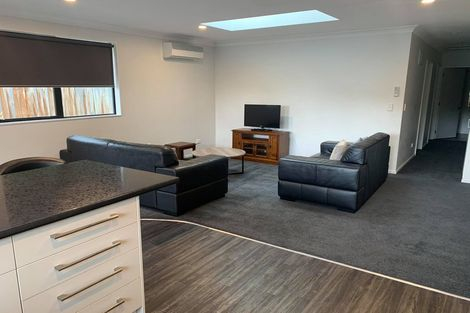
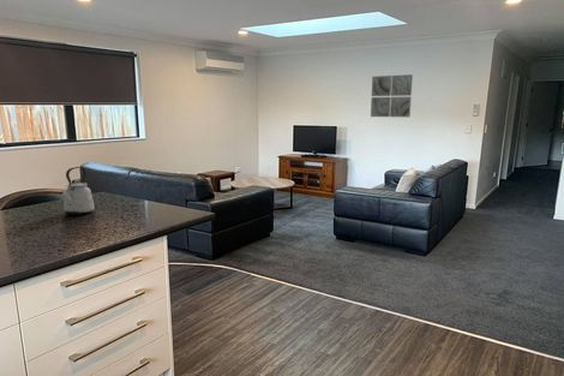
+ kettle (73, 191)
+ wall art (390, 95)
